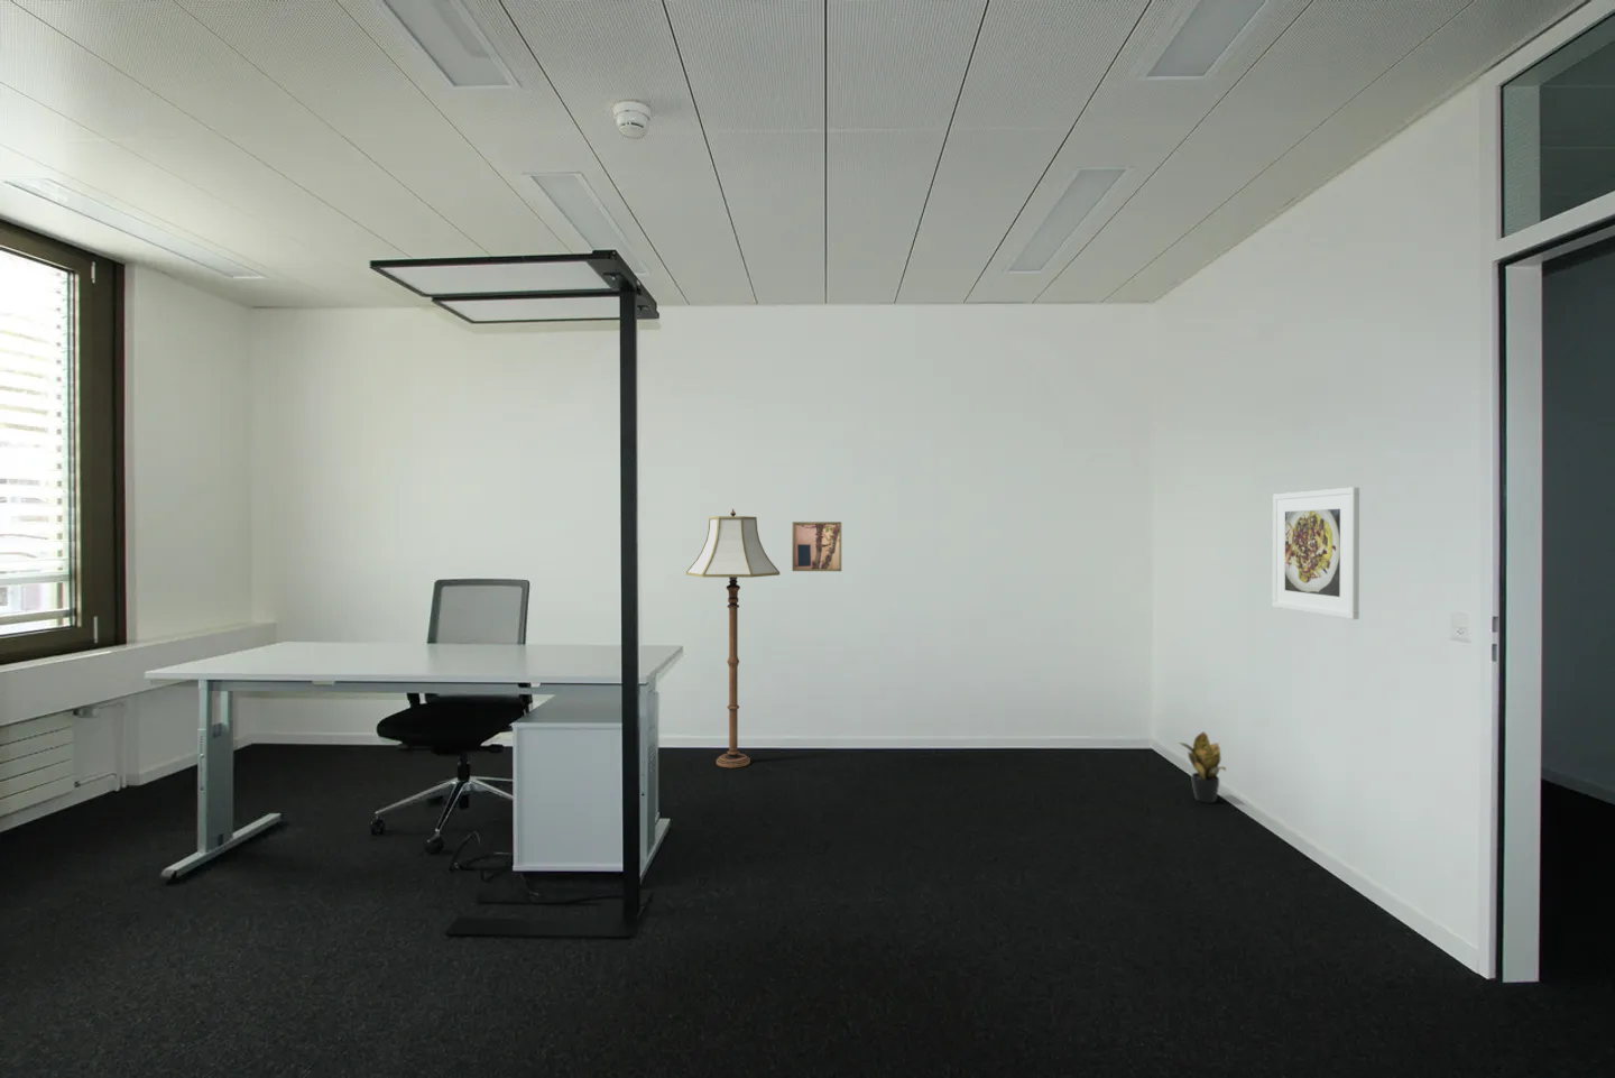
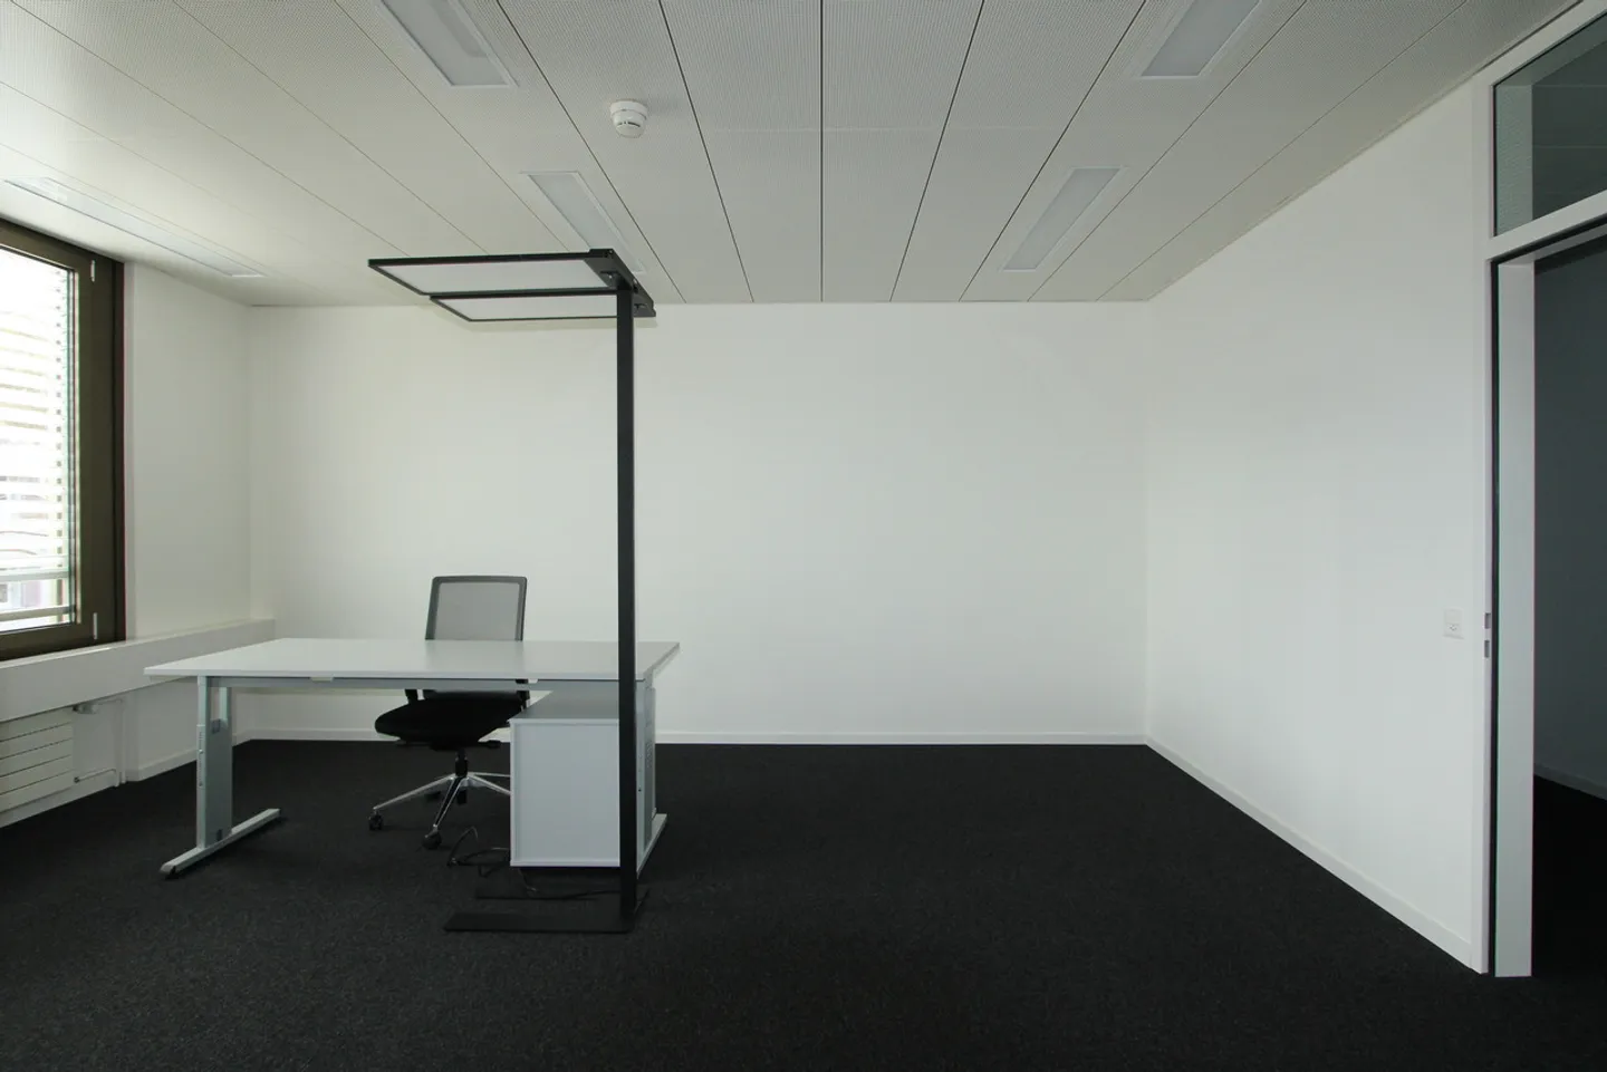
- floor lamp (732, 635)
- potted plant (1205, 765)
- wall art (817, 546)
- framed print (1312, 552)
